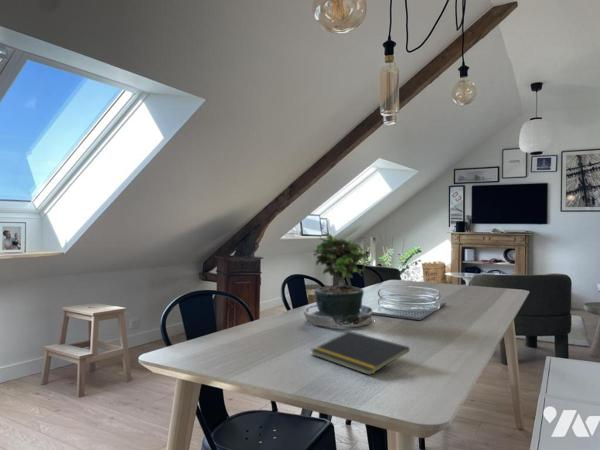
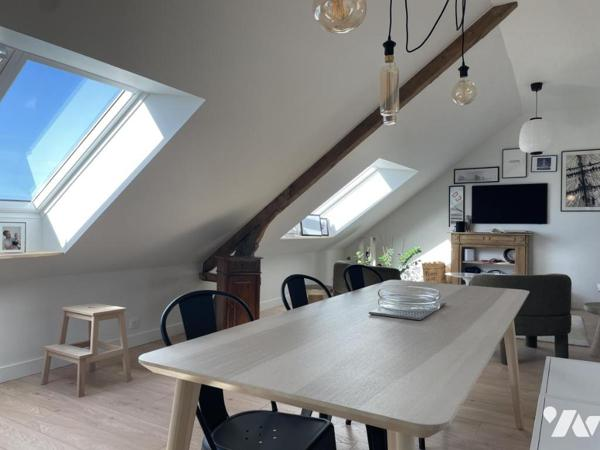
- potted plant (340, 275)
- notepad (358, 350)
